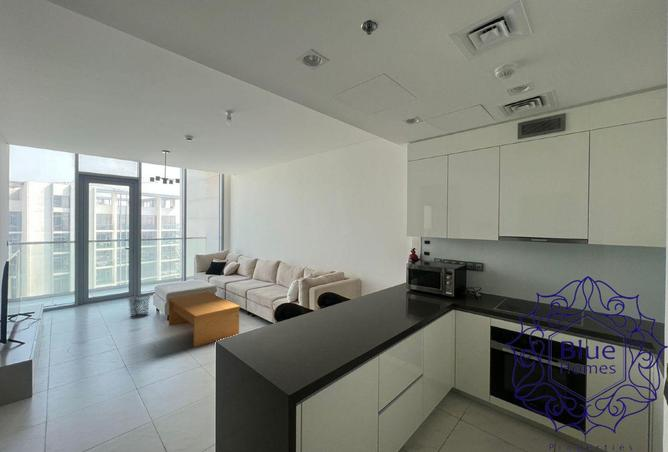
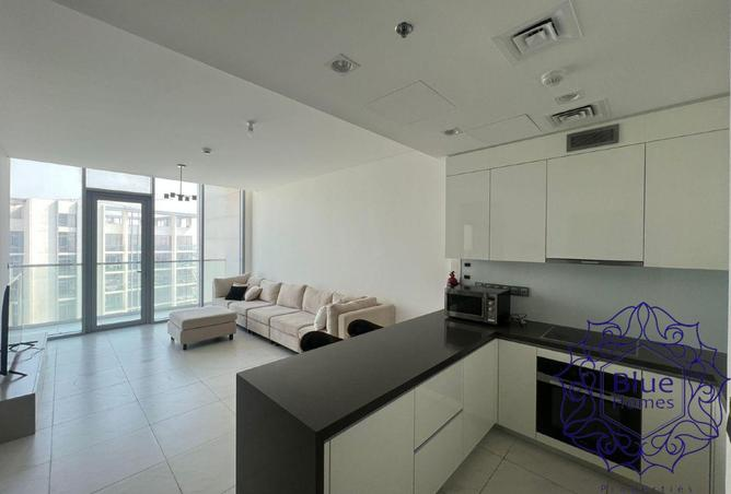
- coffee table (202, 315)
- waste bin (140, 307)
